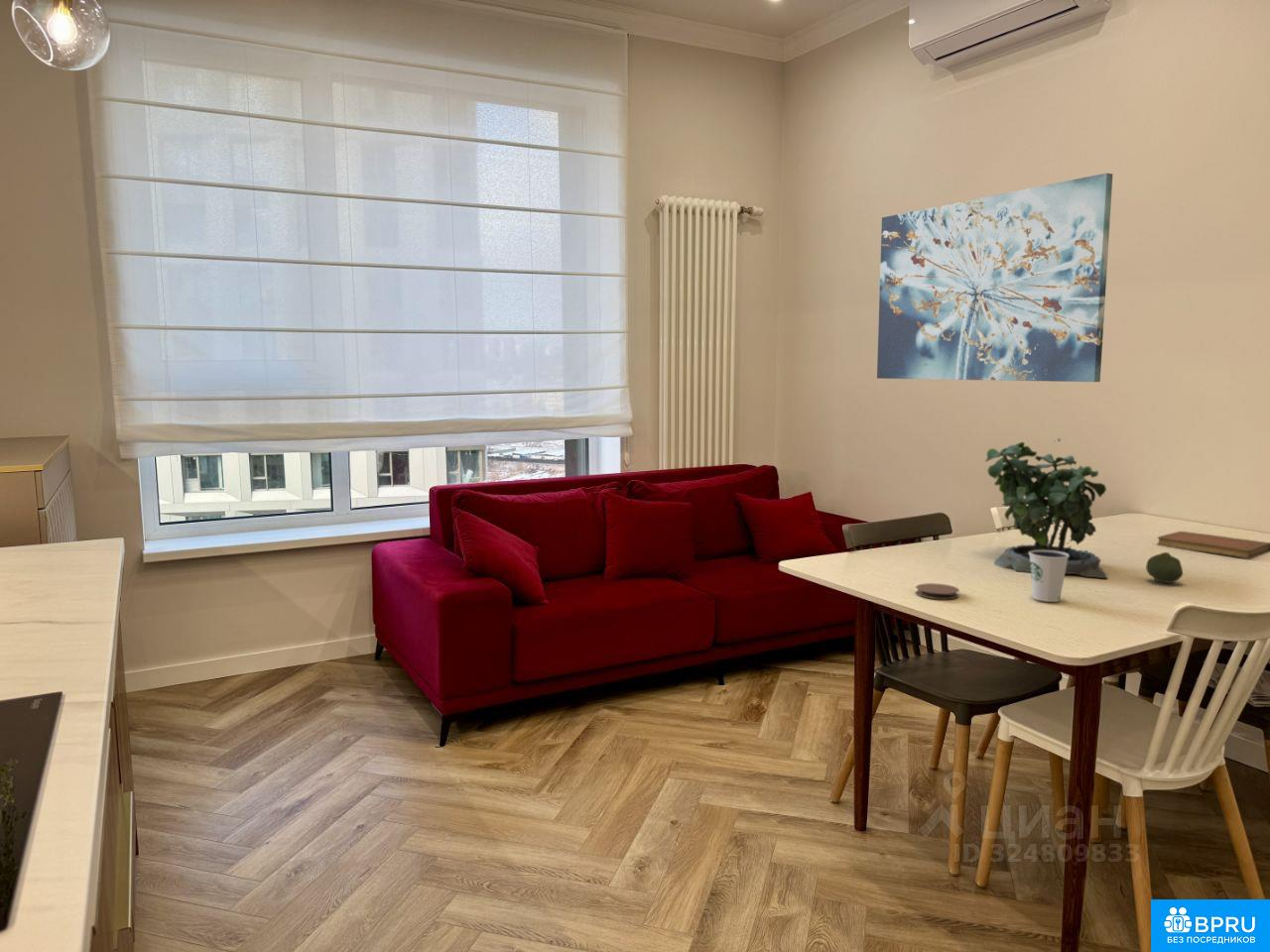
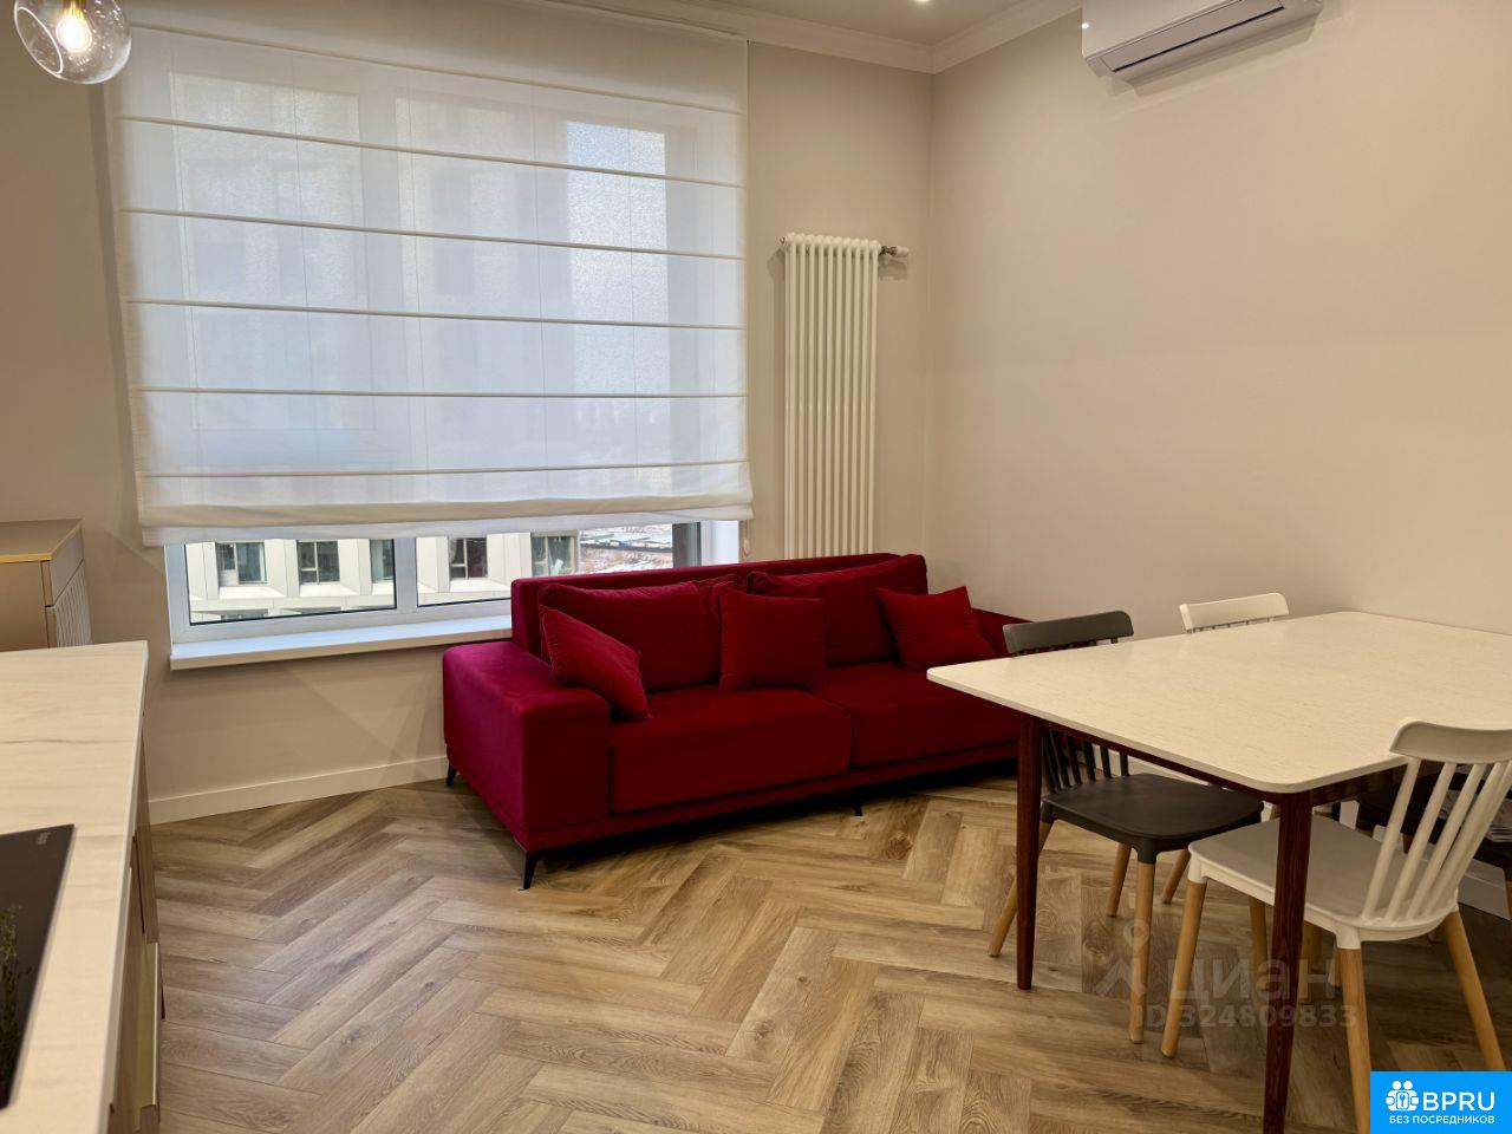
- notebook (1212, 543)
- dixie cup (1047, 576)
- coaster (937, 591)
- fruit (1164, 567)
- wall art (978, 290)
- potted plant (1043, 501)
